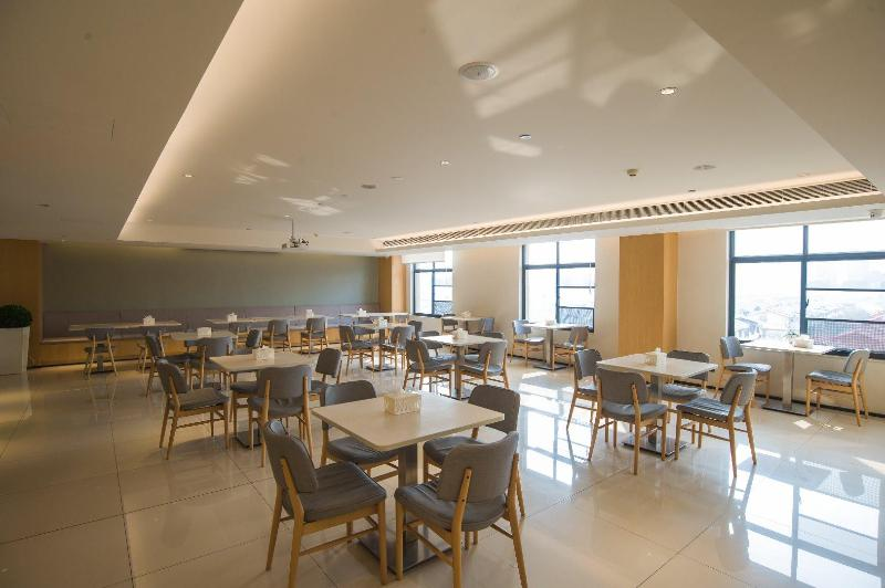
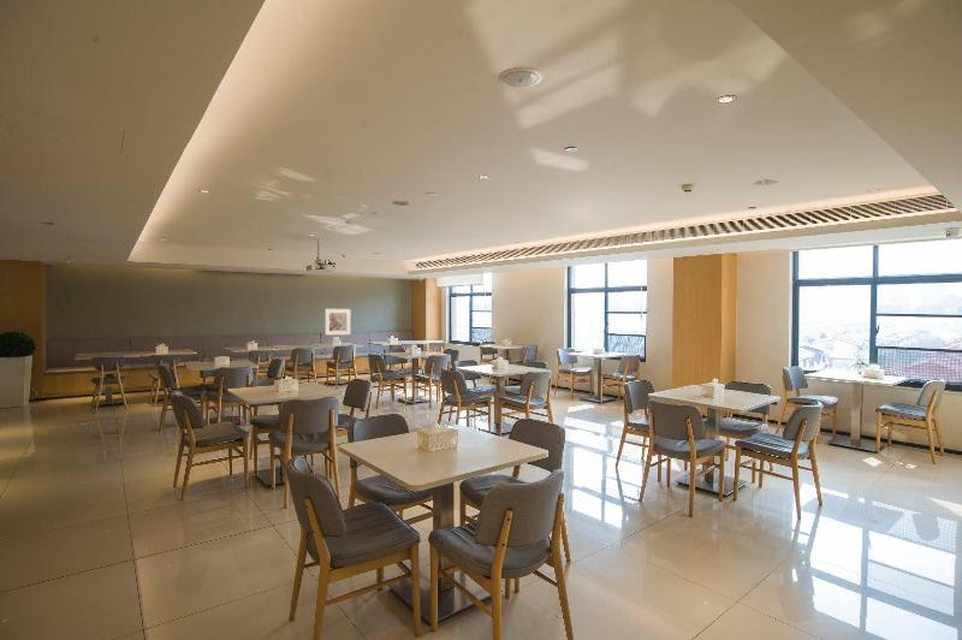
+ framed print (338, 321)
